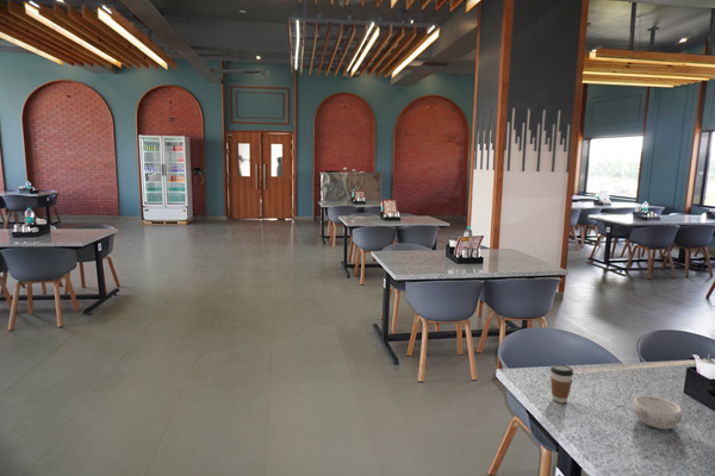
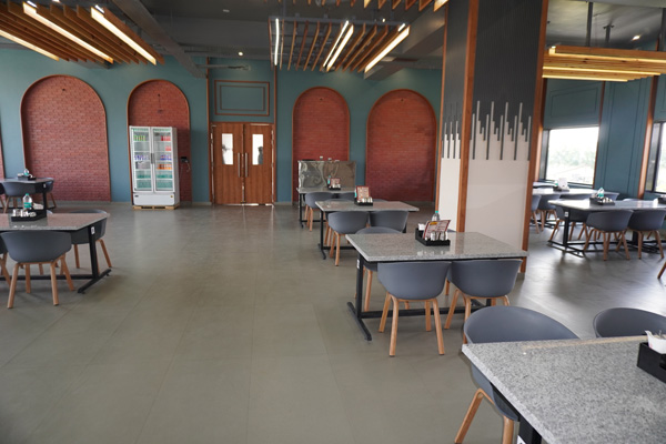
- decorative bowl (655, 411)
- coffee cup (560, 383)
